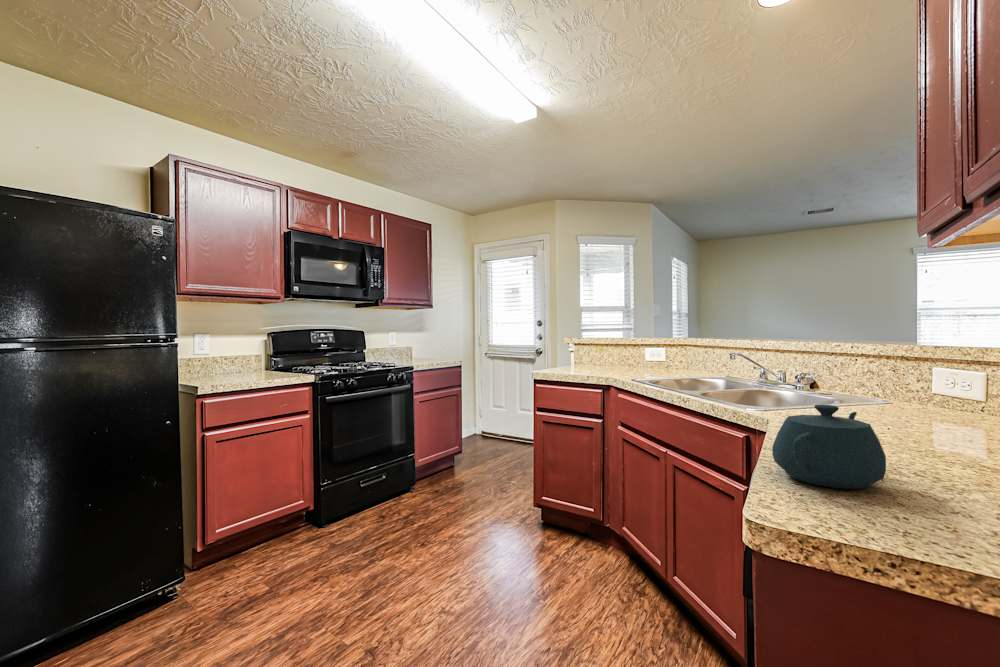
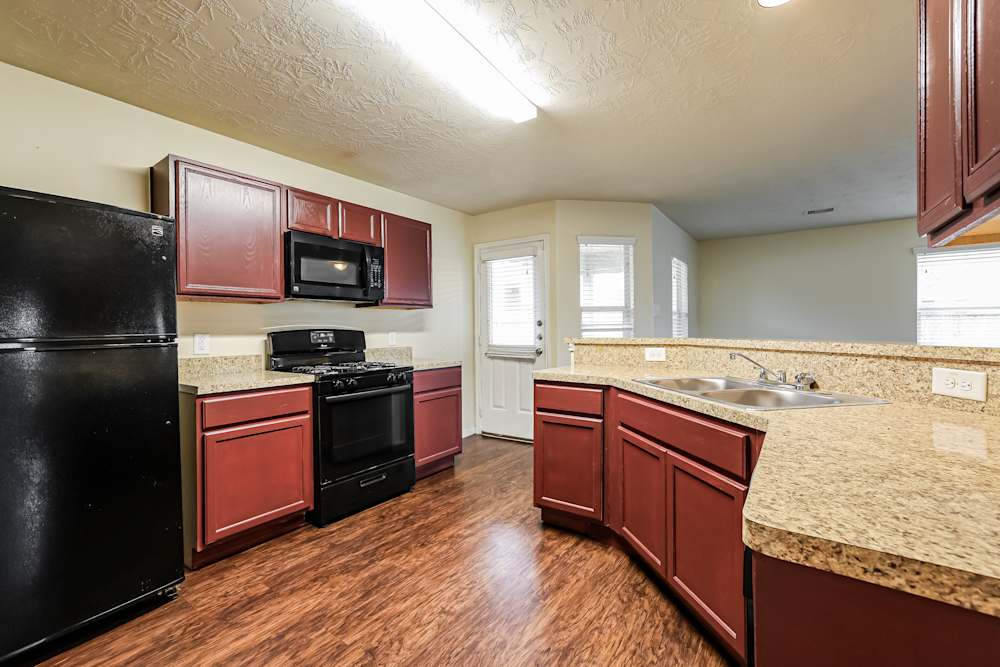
- teapot (828, 441)
